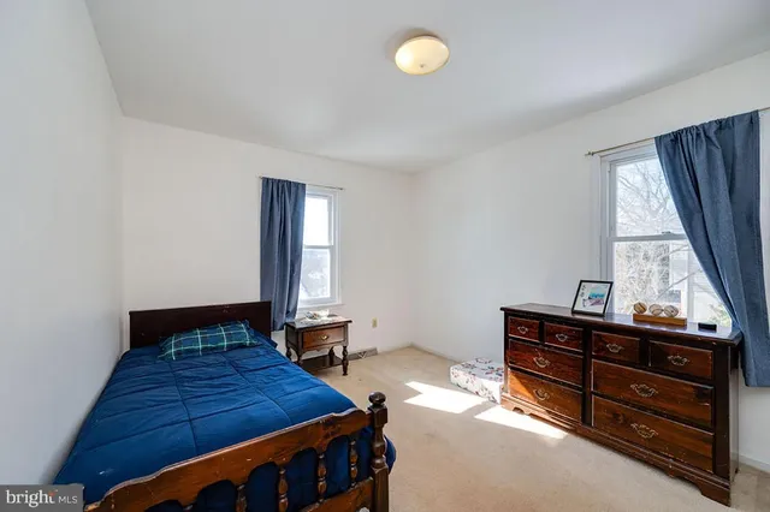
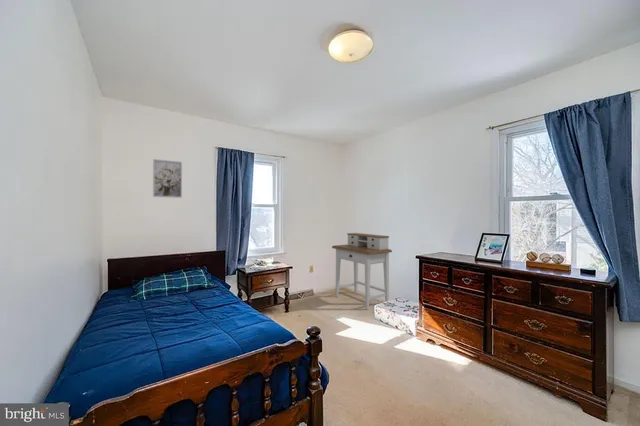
+ desk (357, 267)
+ wall art (167, 178)
